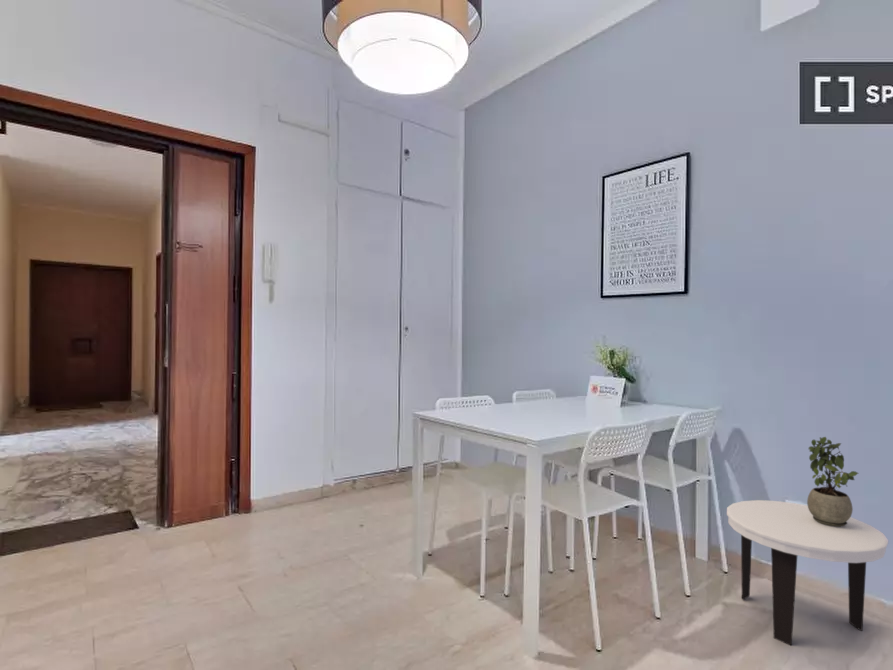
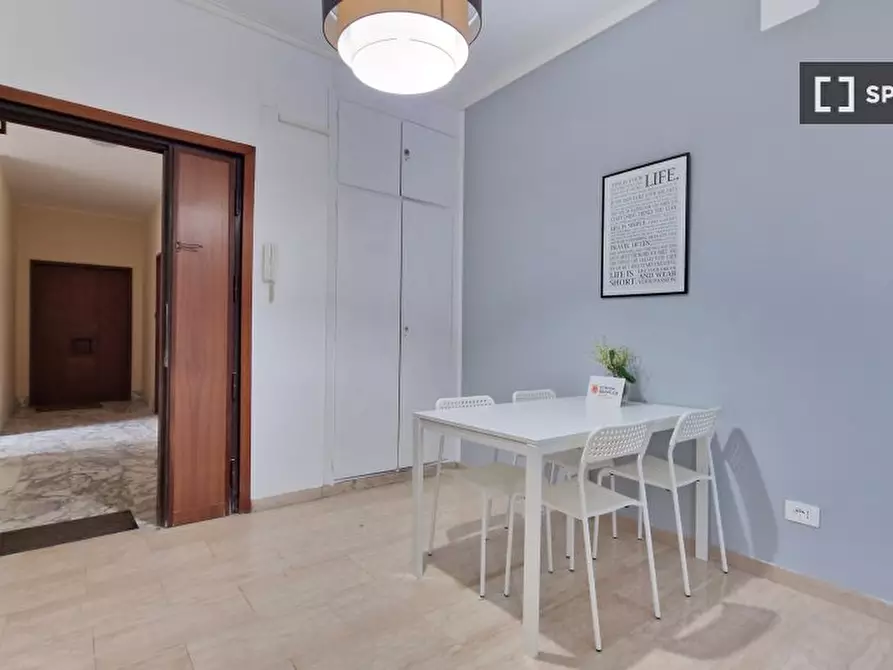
- potted plant (834, 481)
- side table (796, 570)
